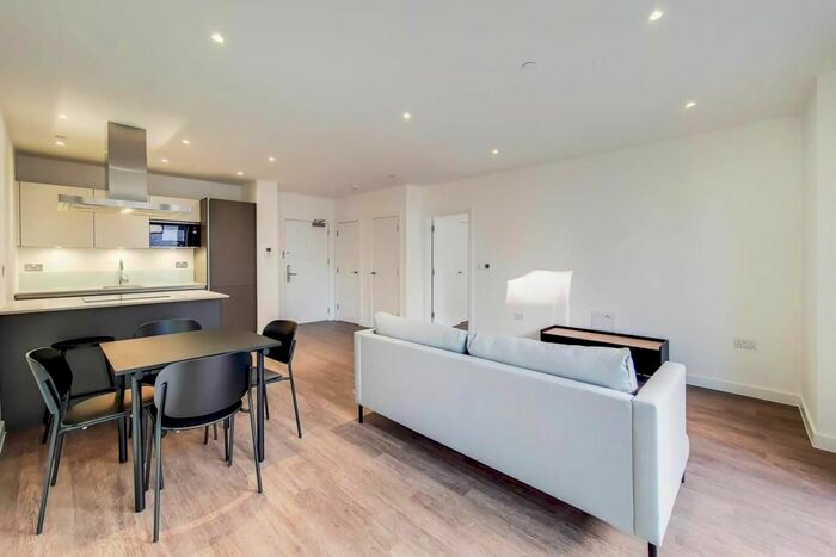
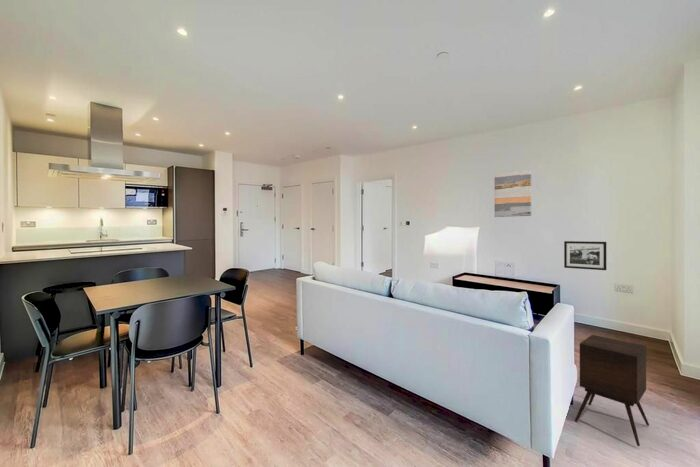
+ wall art (512, 194)
+ picture frame (584, 255)
+ side table (611, 383)
